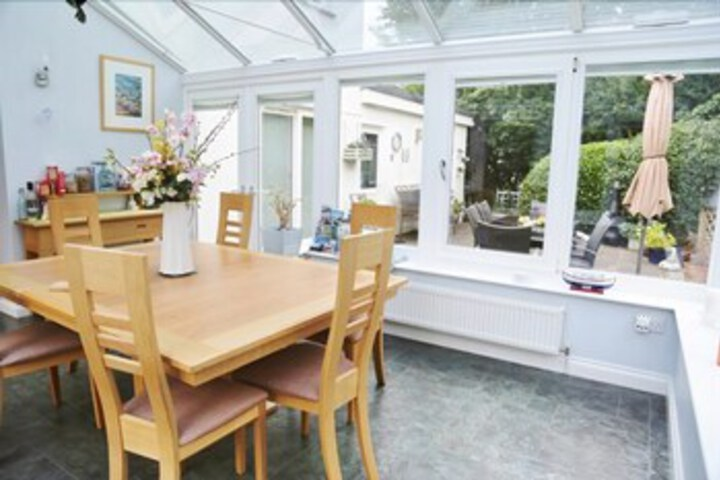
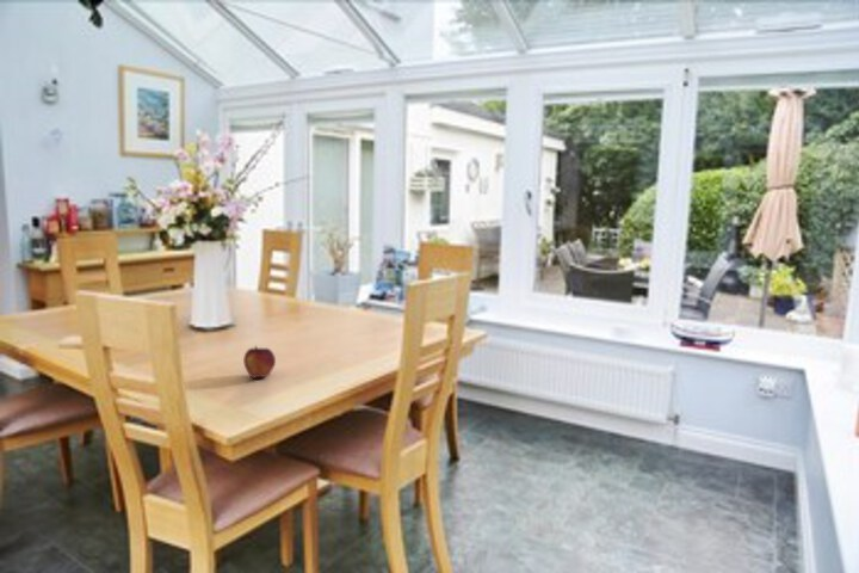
+ fruit (259, 361)
